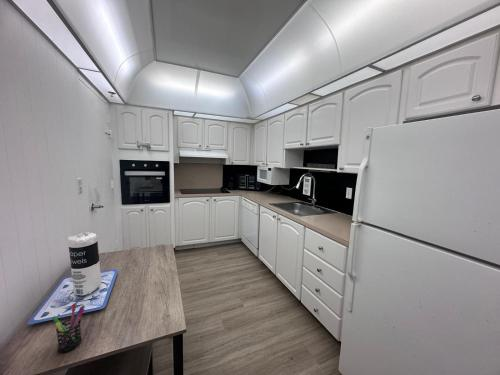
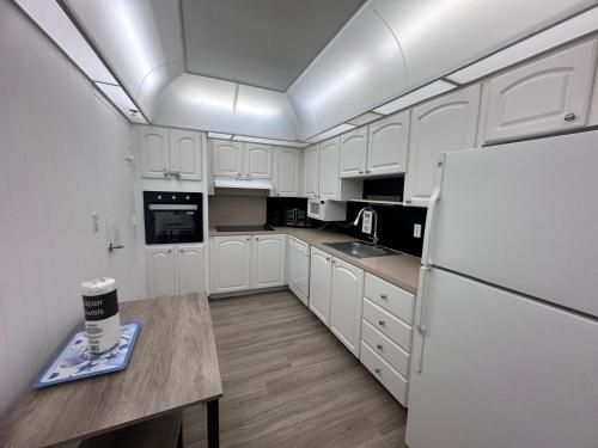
- pen holder (67, 327)
